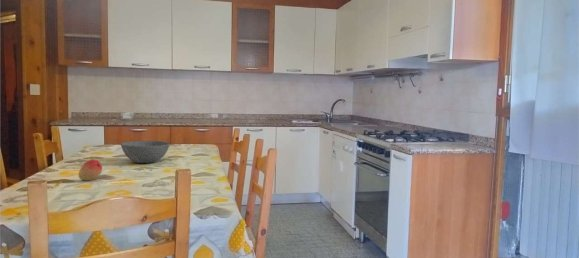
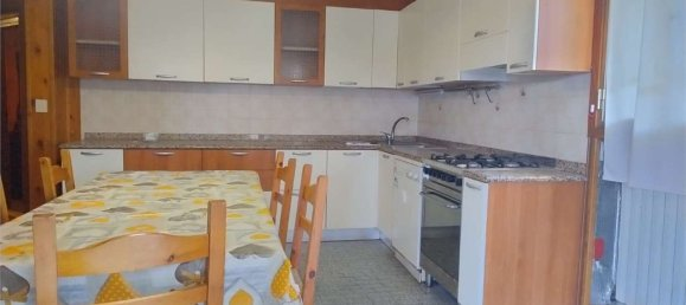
- fruit (90, 170)
- bowl (145, 152)
